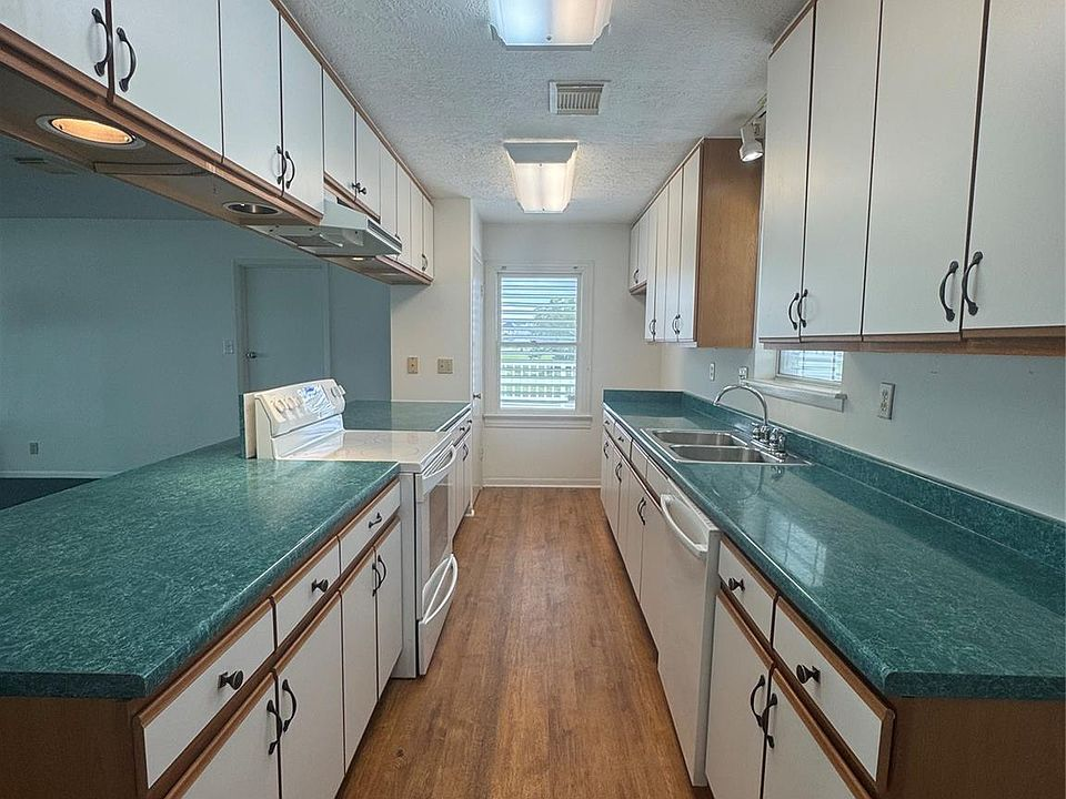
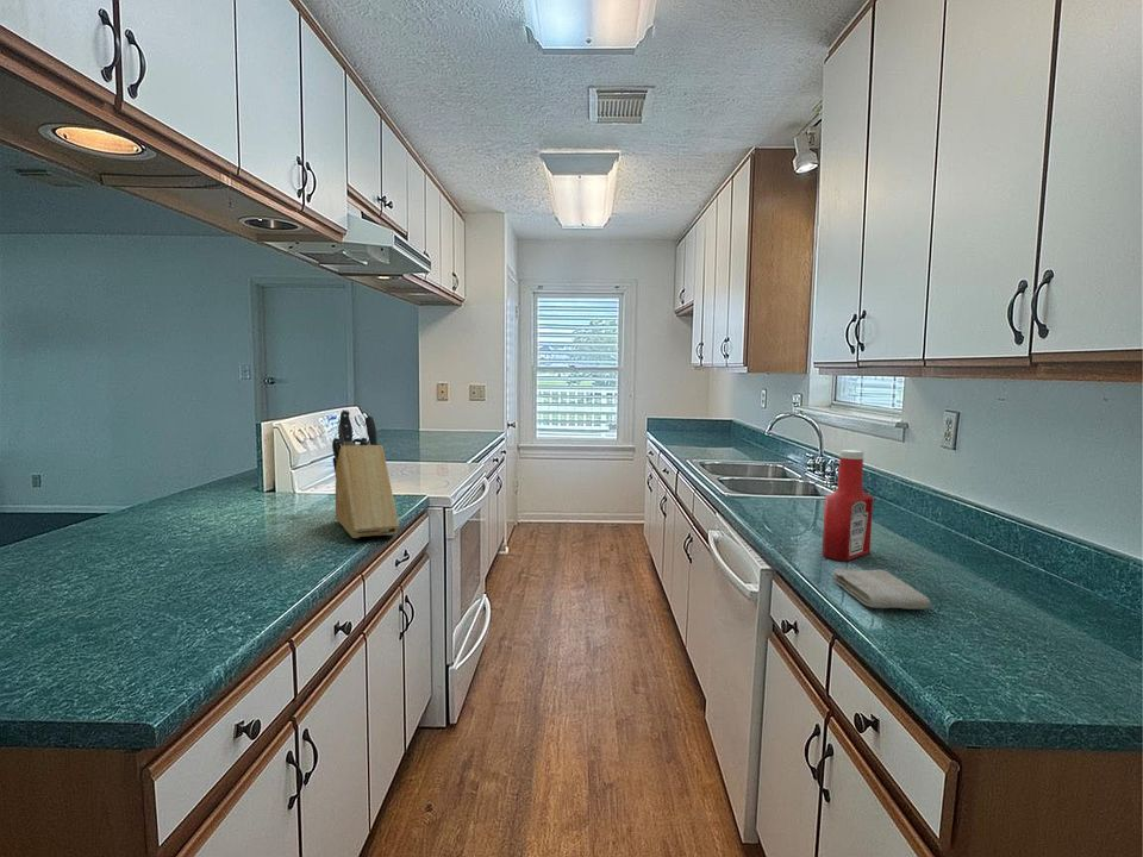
+ washcloth (876, 587)
+ knife block (362, 468)
+ soap bottle (849, 502)
